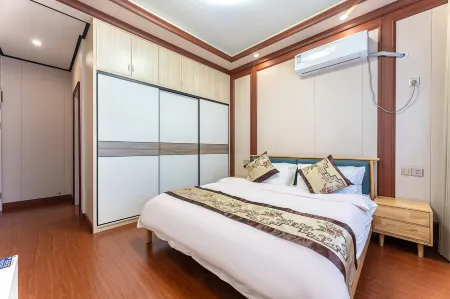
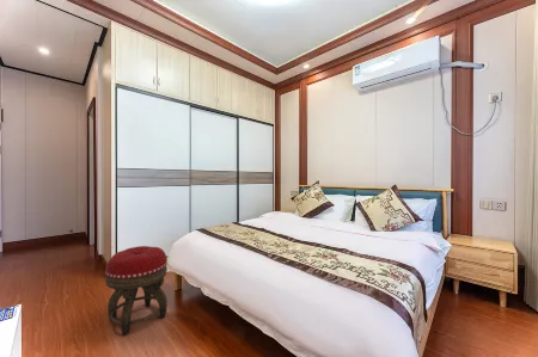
+ footstool (137, 284)
